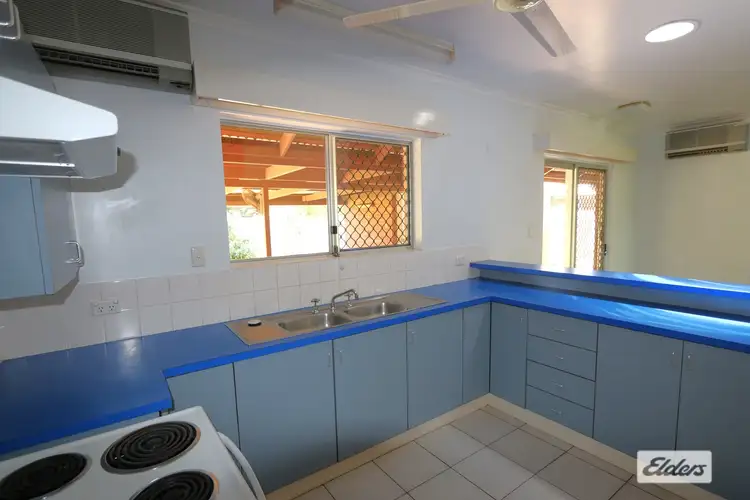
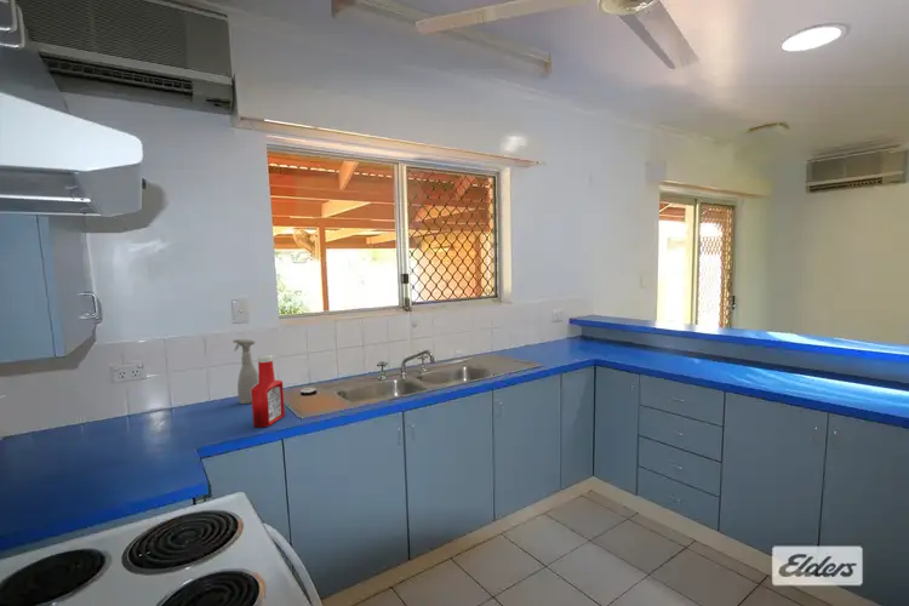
+ spray bottle (247, 370)
+ soap bottle (267, 388)
